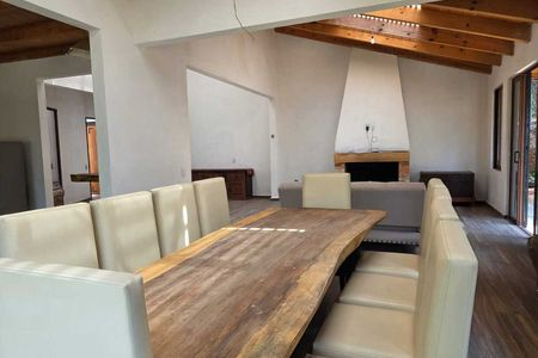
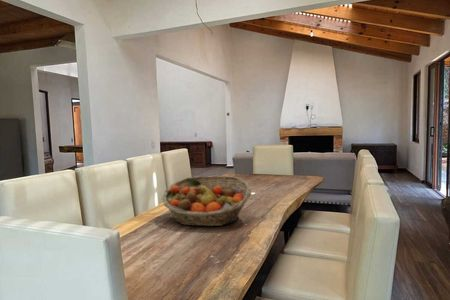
+ fruit basket (206, 199)
